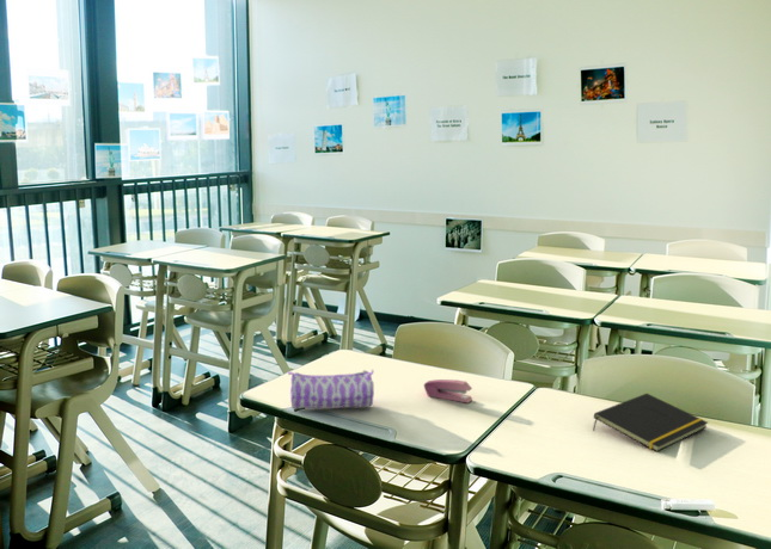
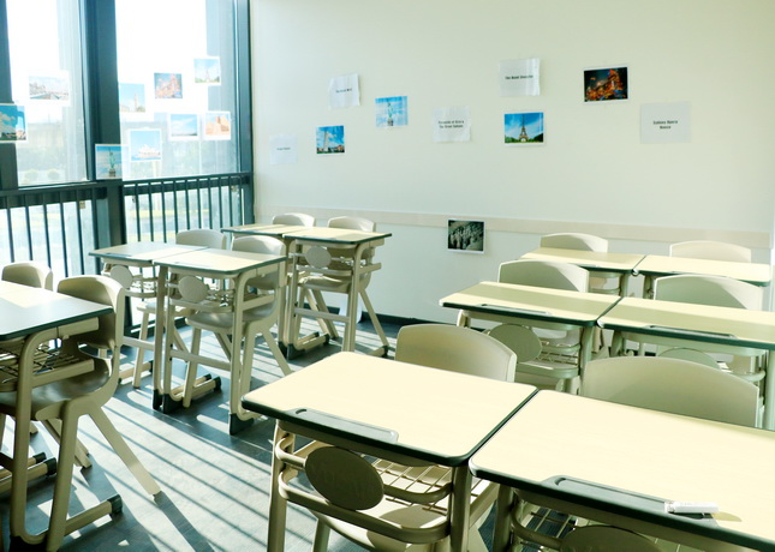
- stapler (447, 388)
- pencil case (332, 389)
- notepad (650, 420)
